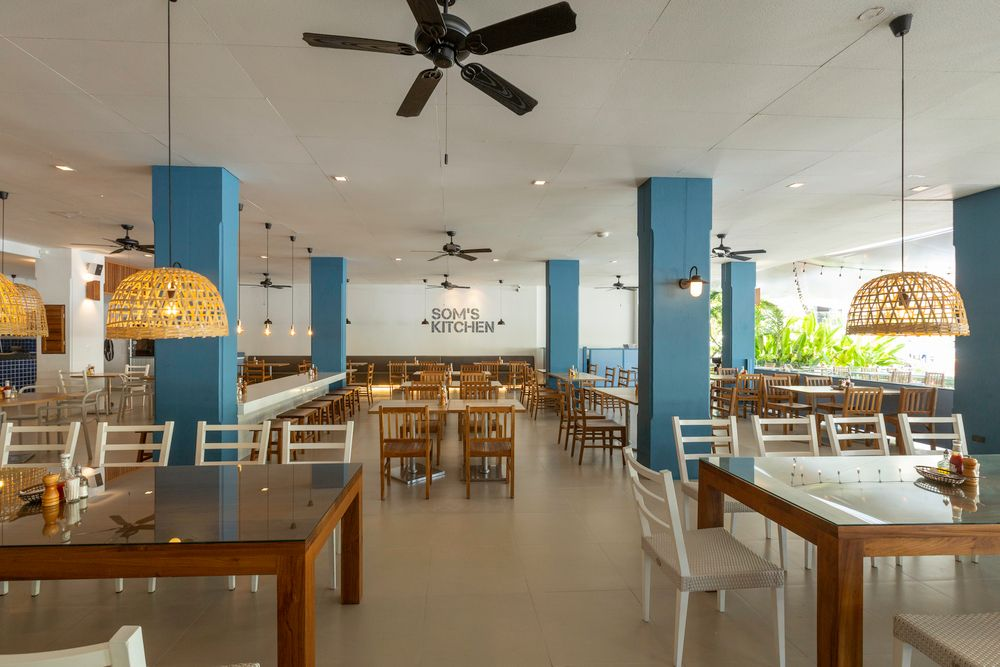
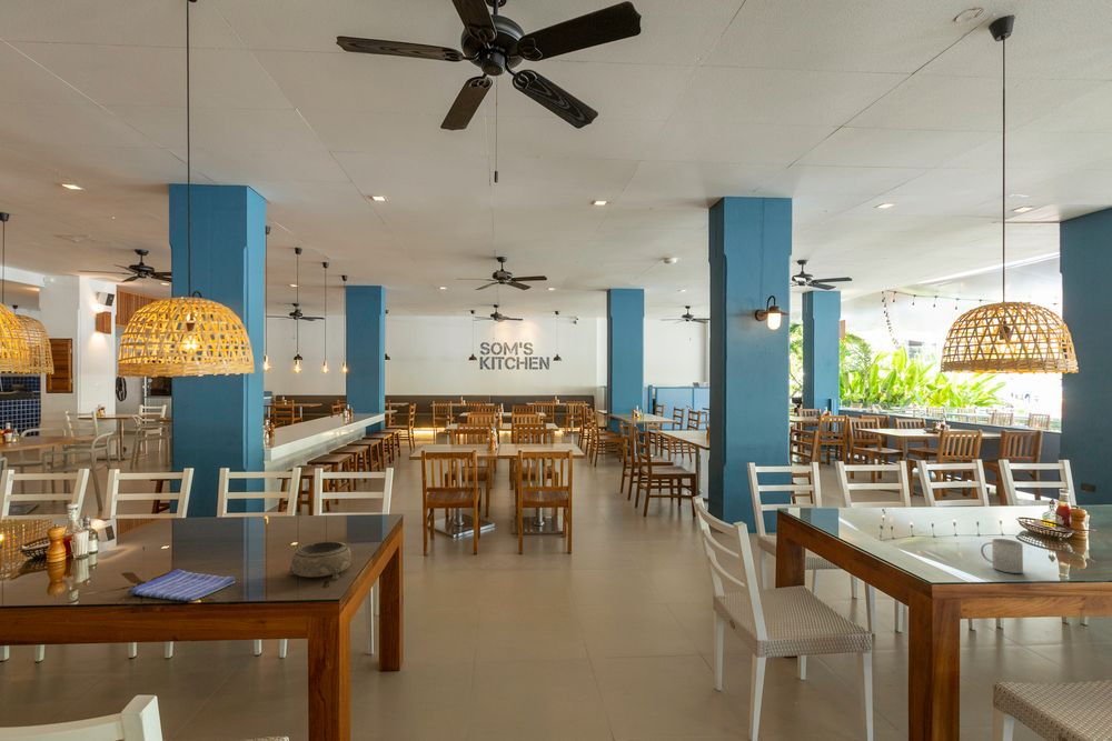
+ decorative bowl (322, 559)
+ dish towel (183, 583)
+ mug (1001, 553)
